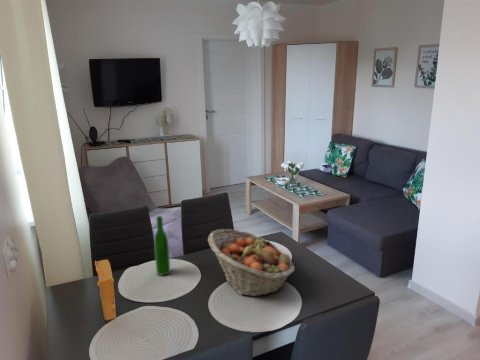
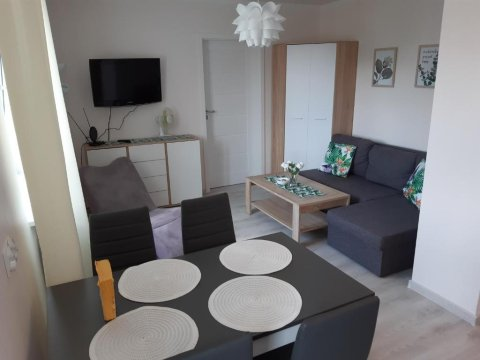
- wine bottle (161, 245)
- fruit basket (250, 258)
